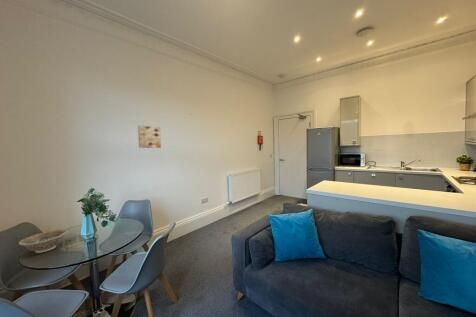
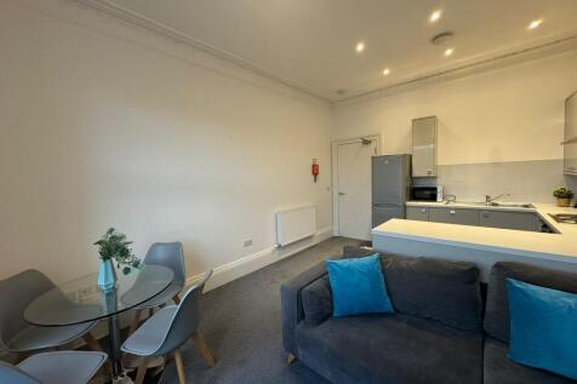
- wall art (149, 137)
- decorative bowl (45, 242)
